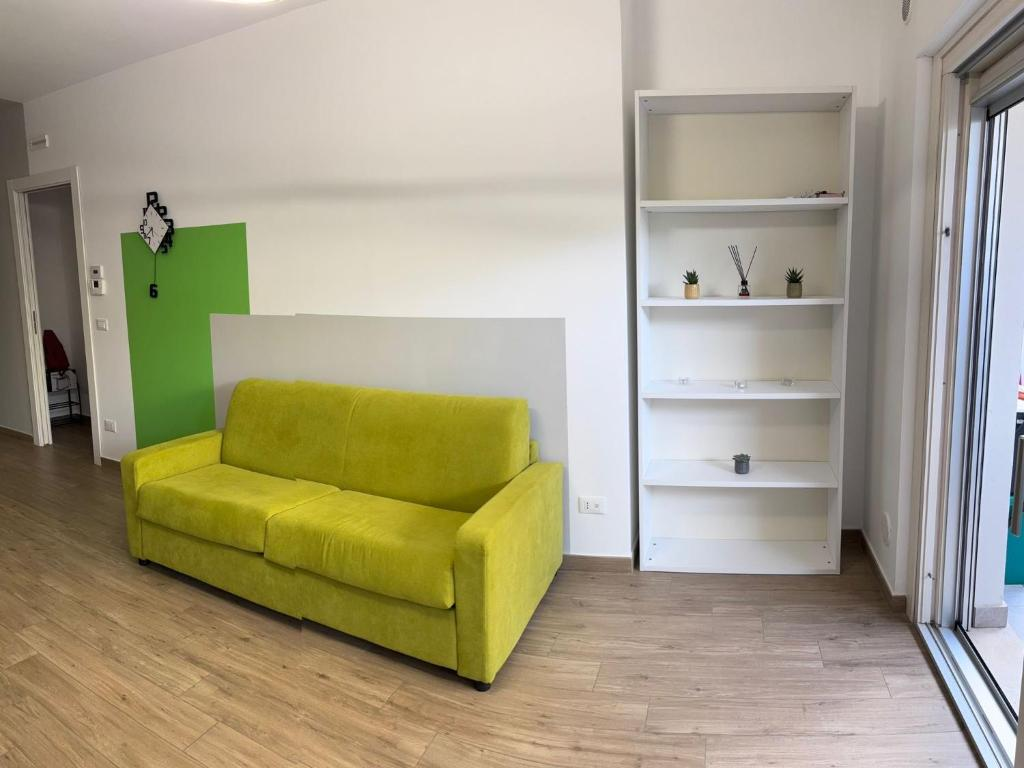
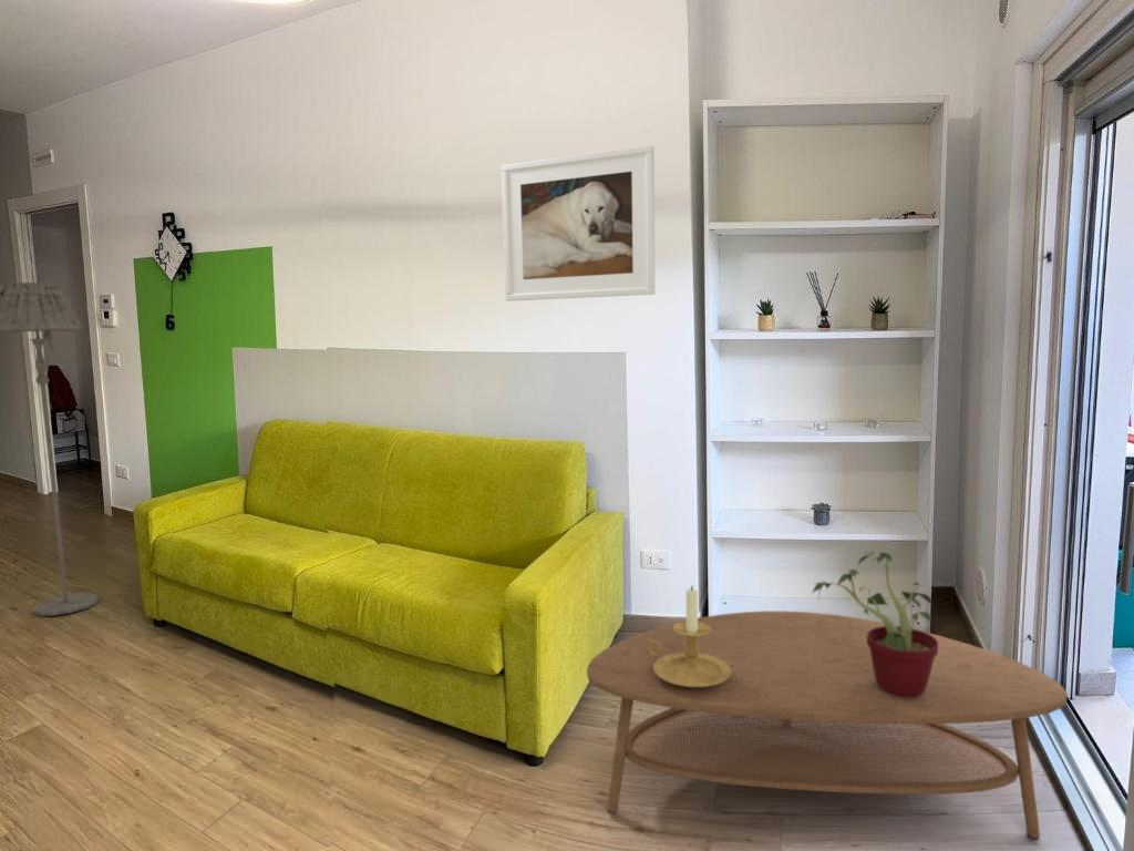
+ floor lamp (50, 448)
+ coffee table (804, 719)
+ candle holder (691, 630)
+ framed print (575, 227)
+ potted plant (875, 615)
